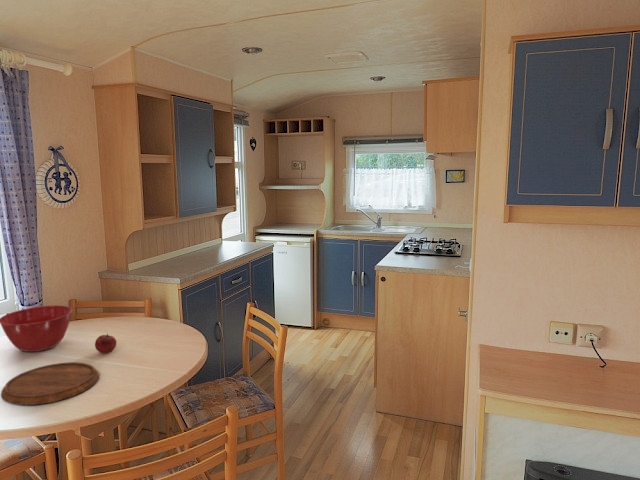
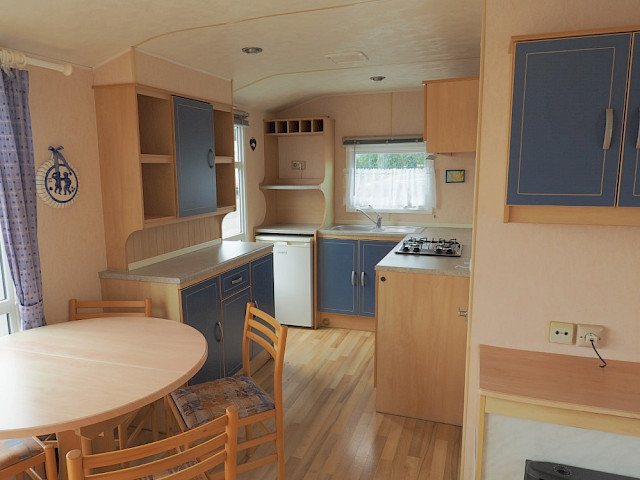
- mixing bowl (38, 330)
- fruit (105, 343)
- cutting board (52, 381)
